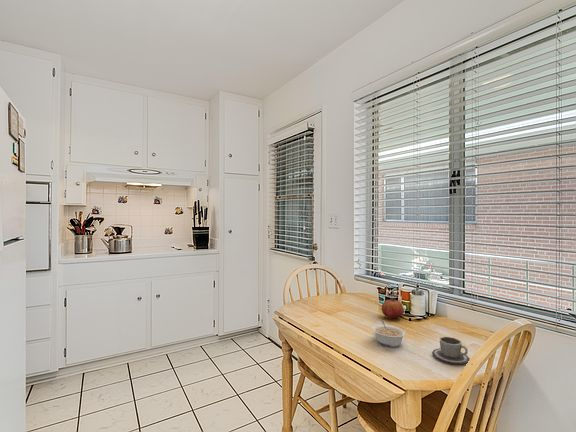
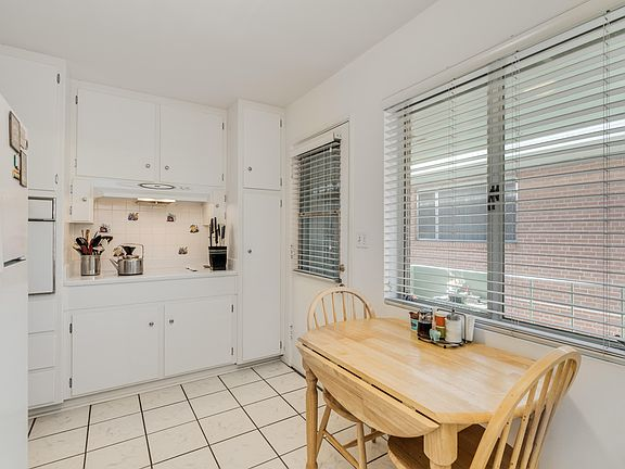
- fruit (392, 308)
- cup (450, 349)
- legume (387, 334)
